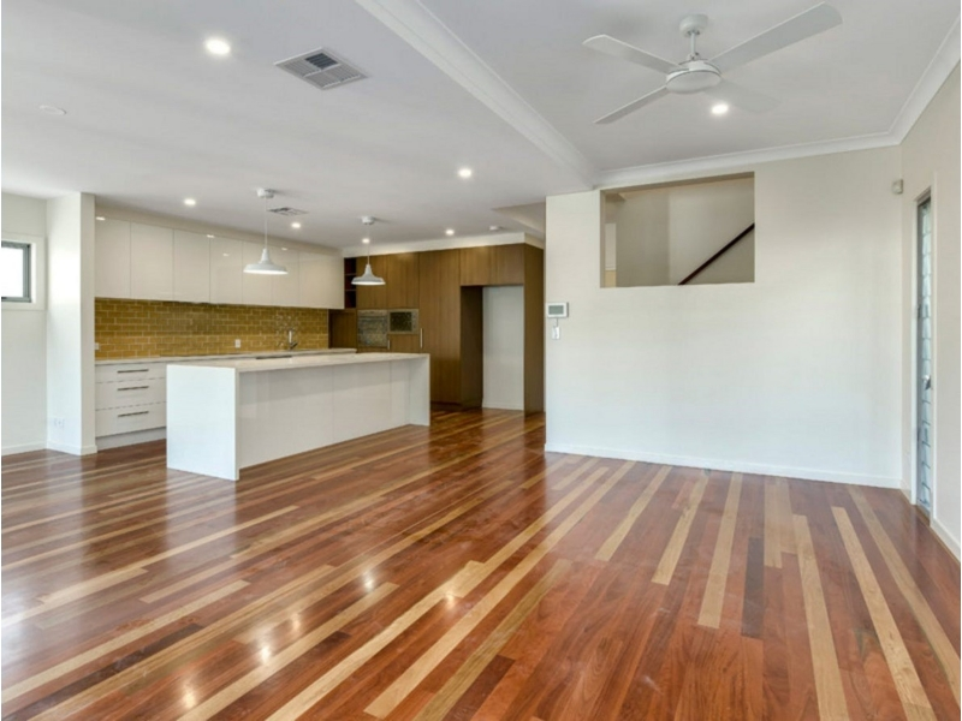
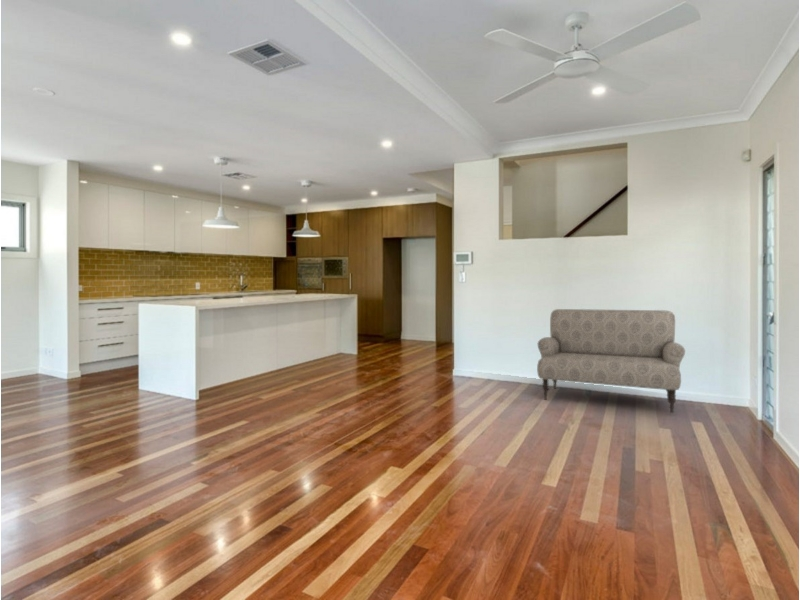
+ sofa (607, 355)
